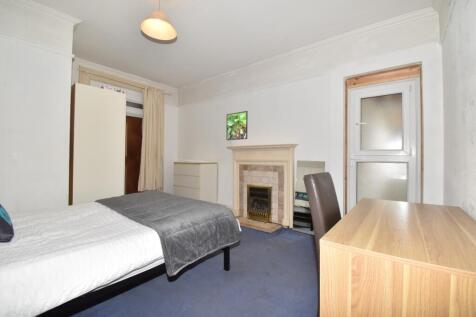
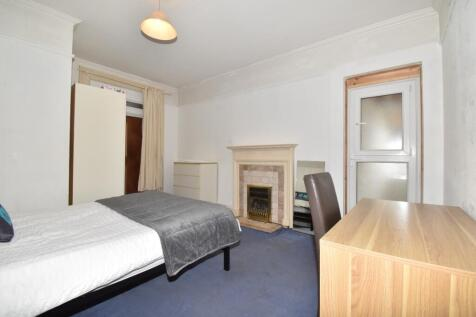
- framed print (236, 126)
